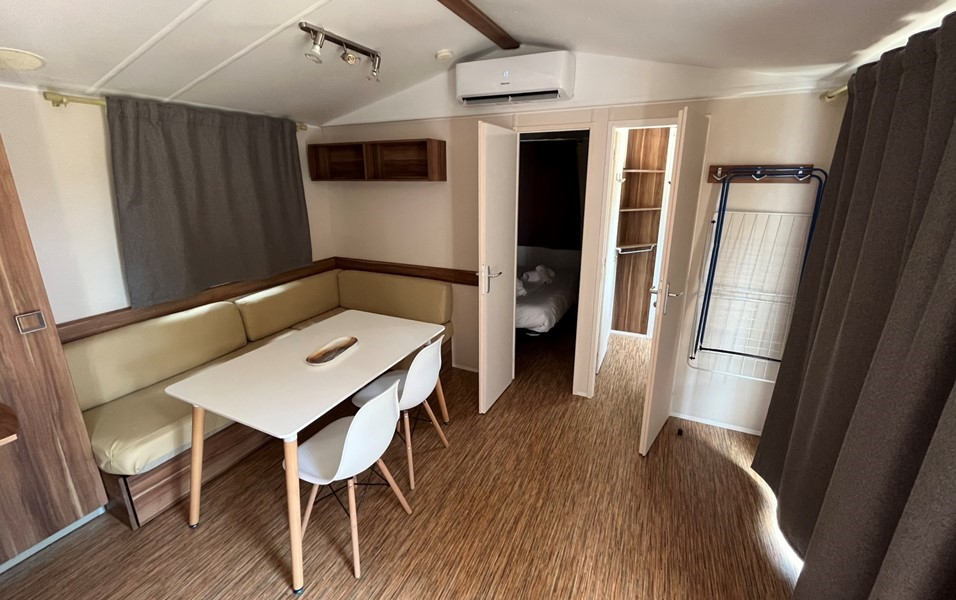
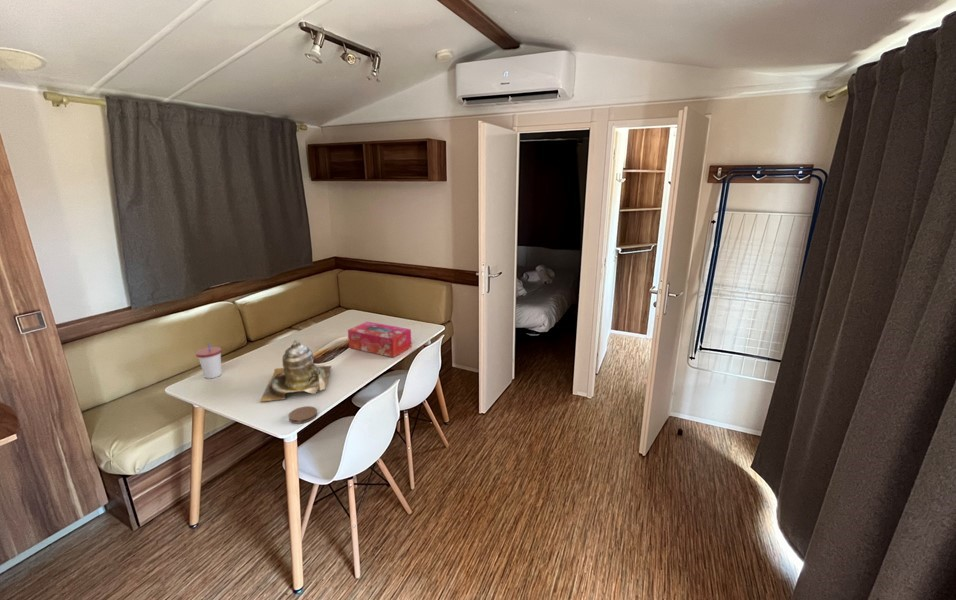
+ coaster (303, 414)
+ tissue box (379, 338)
+ teapot (295, 362)
+ cup (210, 360)
